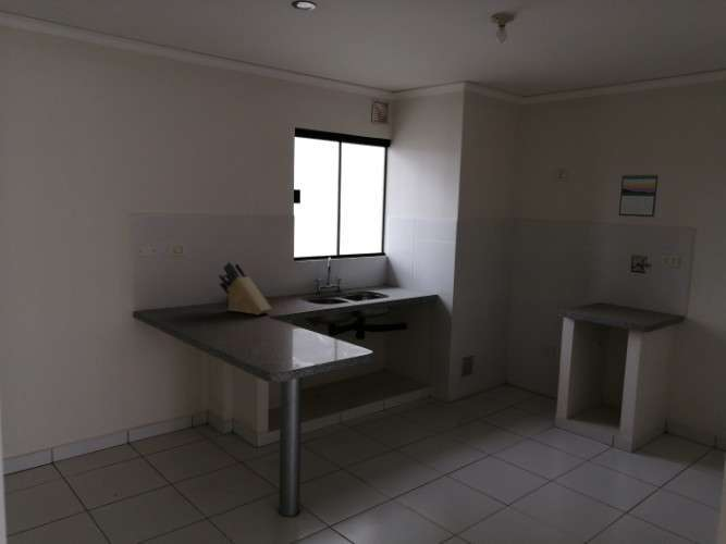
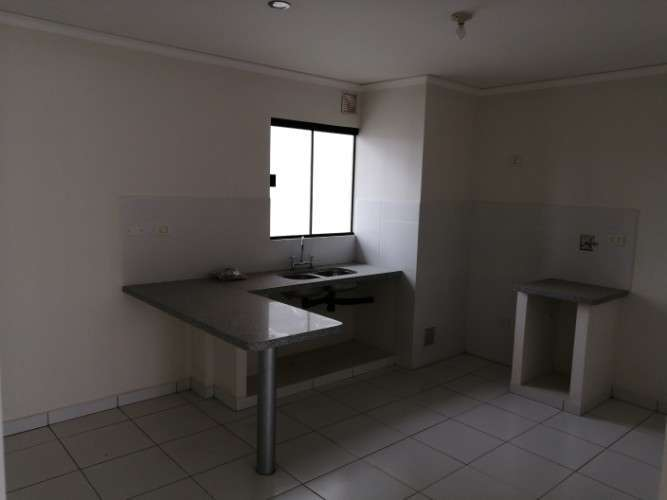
- calendar (638, 195)
- knife block (244, 286)
